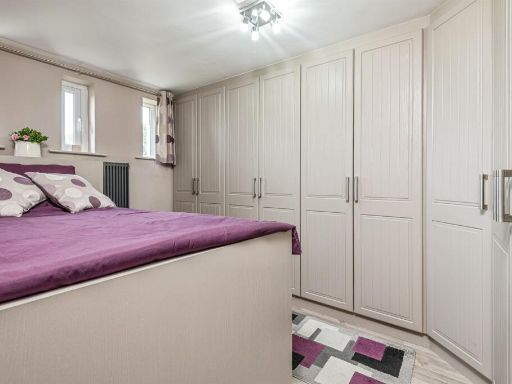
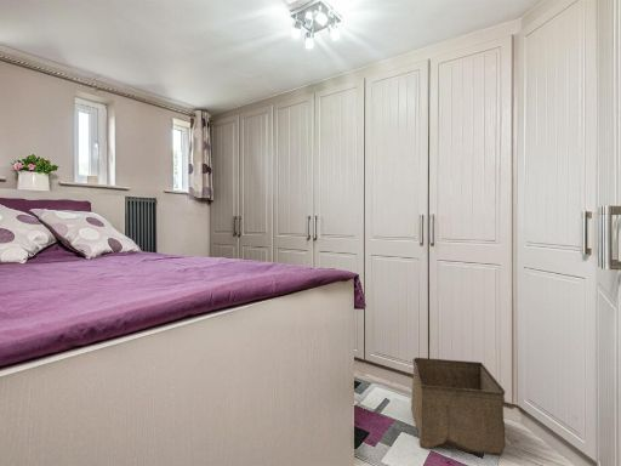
+ storage bin (452, 400)
